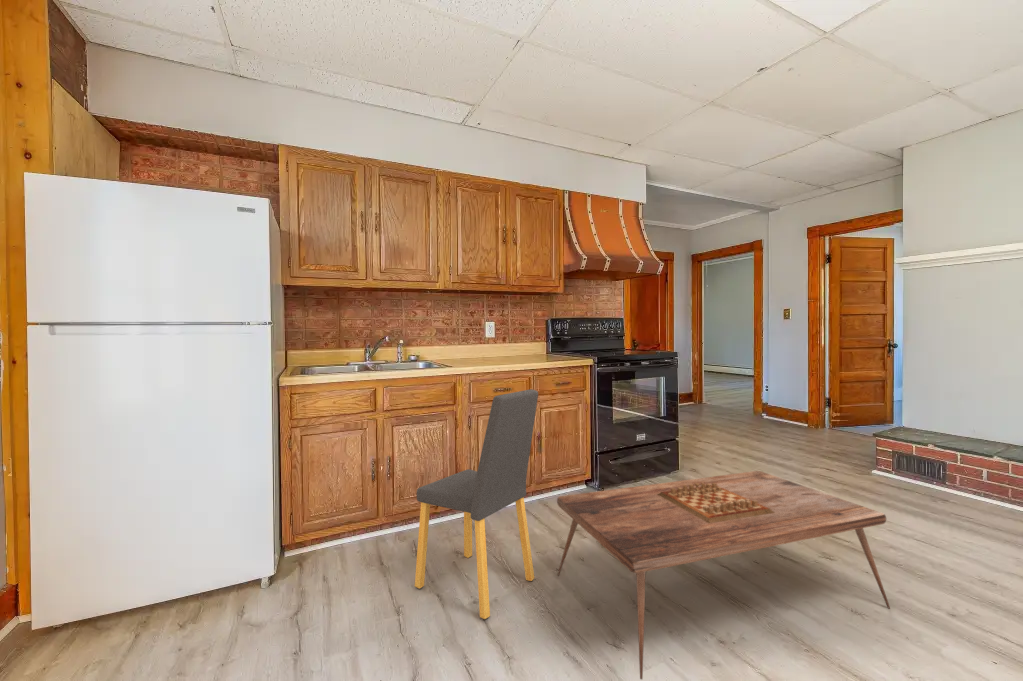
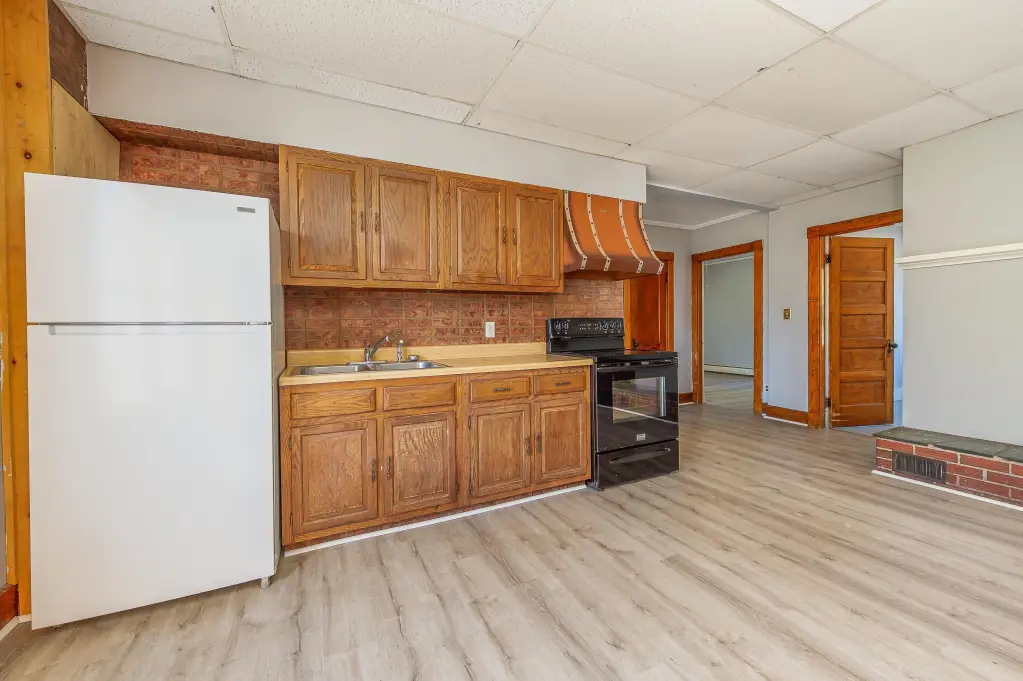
- dining chair (475, 487)
- coffee table (712, 542)
